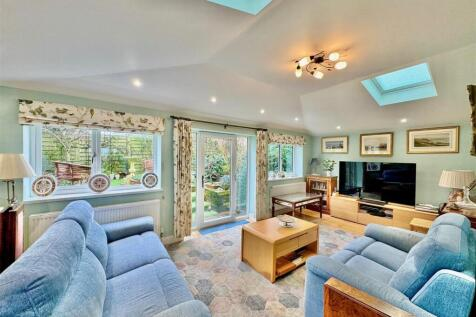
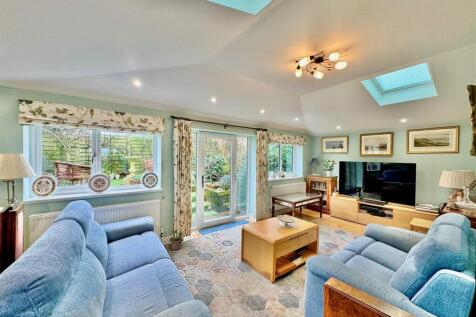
+ potted plant (175, 237)
